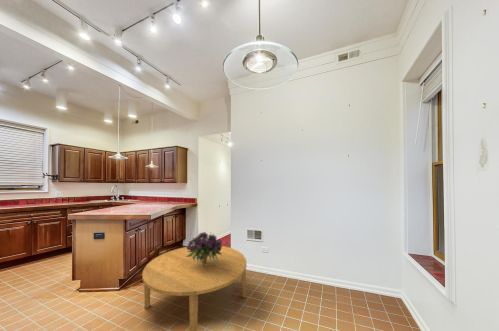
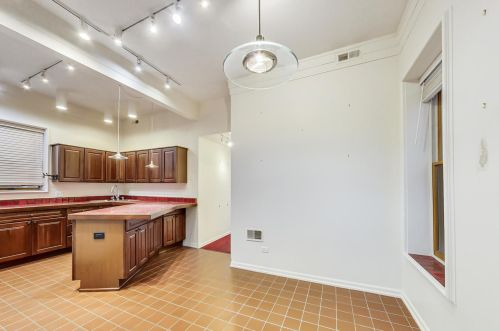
- bouquet (204, 248)
- dining table (197, 282)
